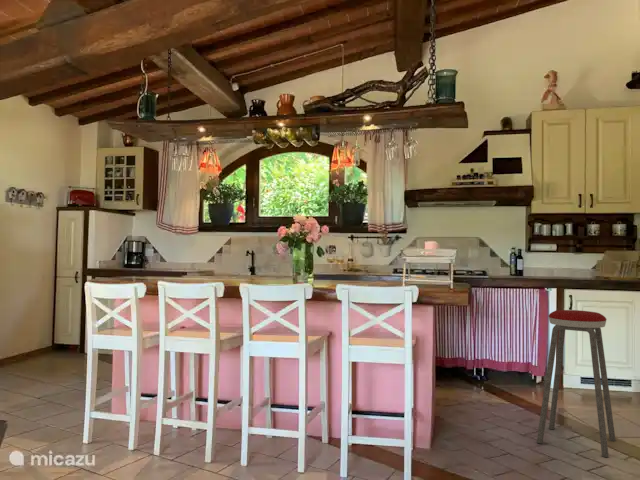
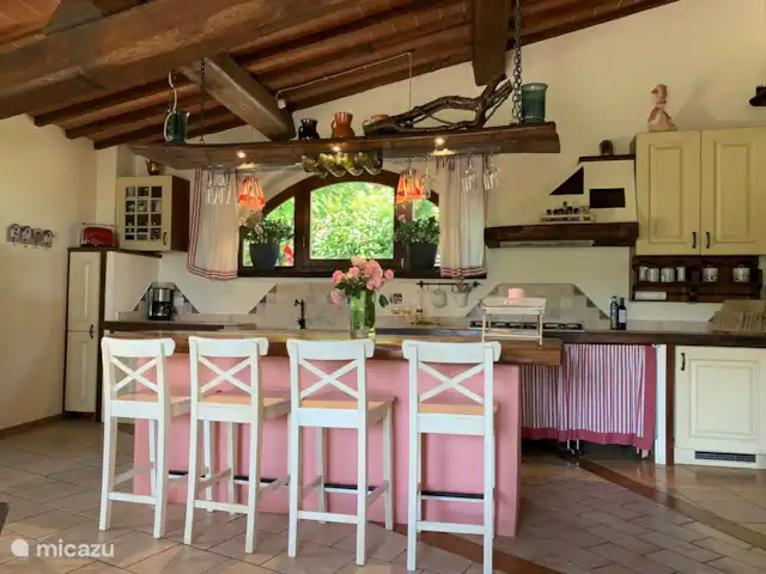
- music stool (560, 372)
